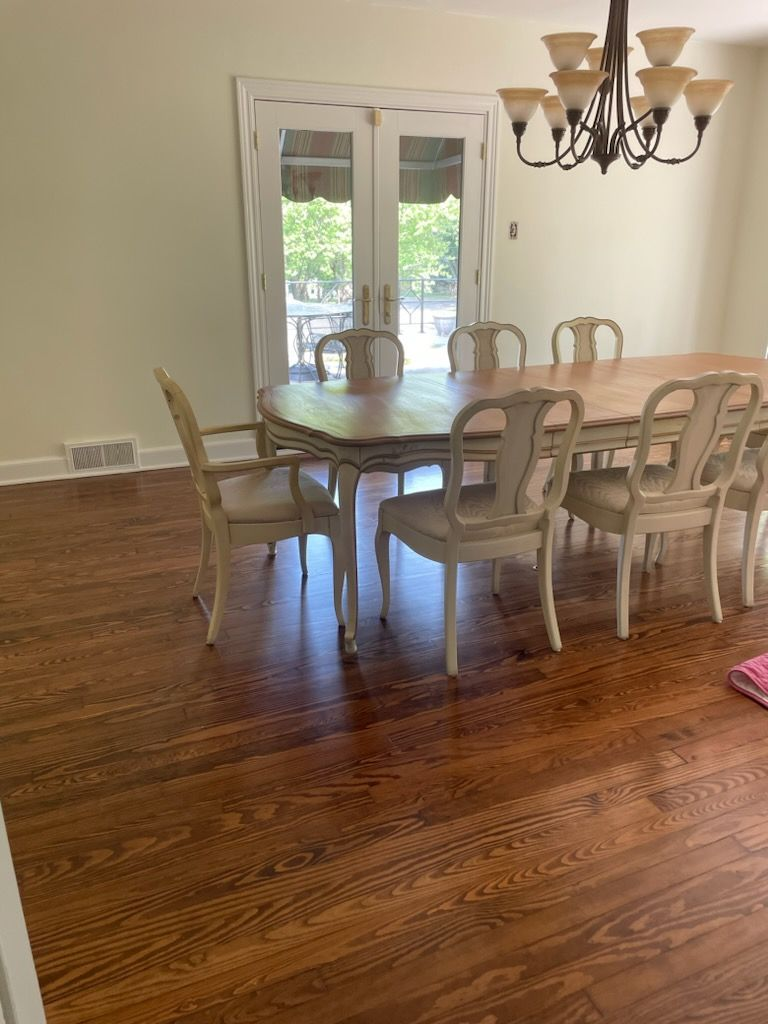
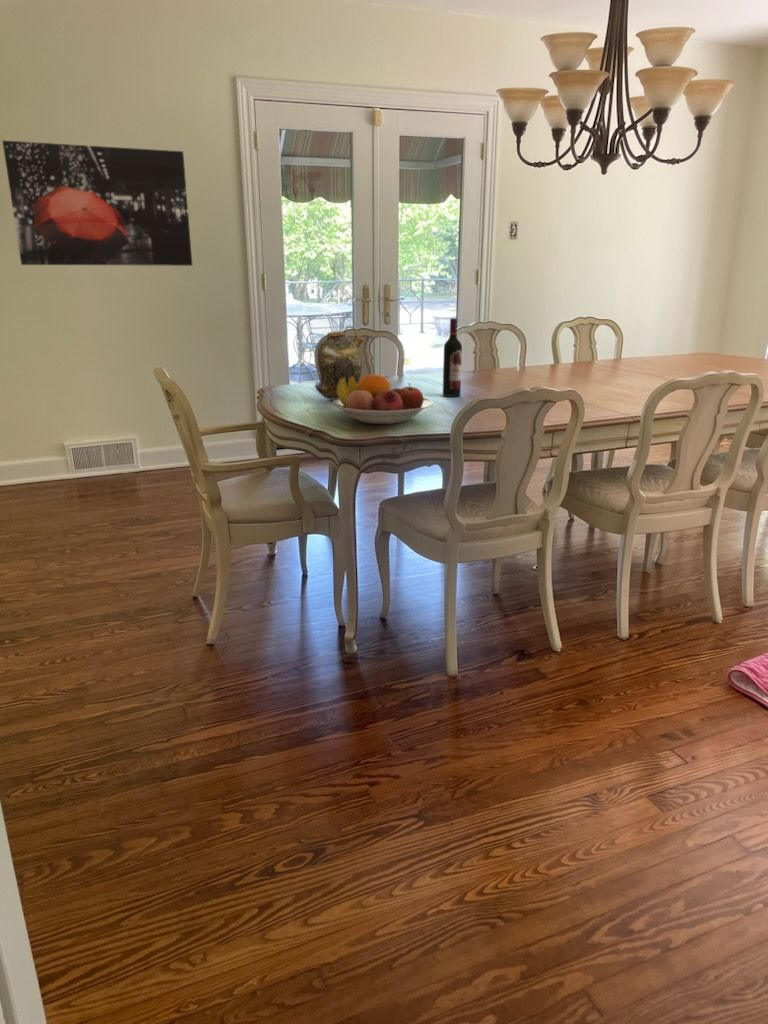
+ wall art (103, 207)
+ fruit bowl (382, 397)
+ wine bottle (452, 357)
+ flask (339, 363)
